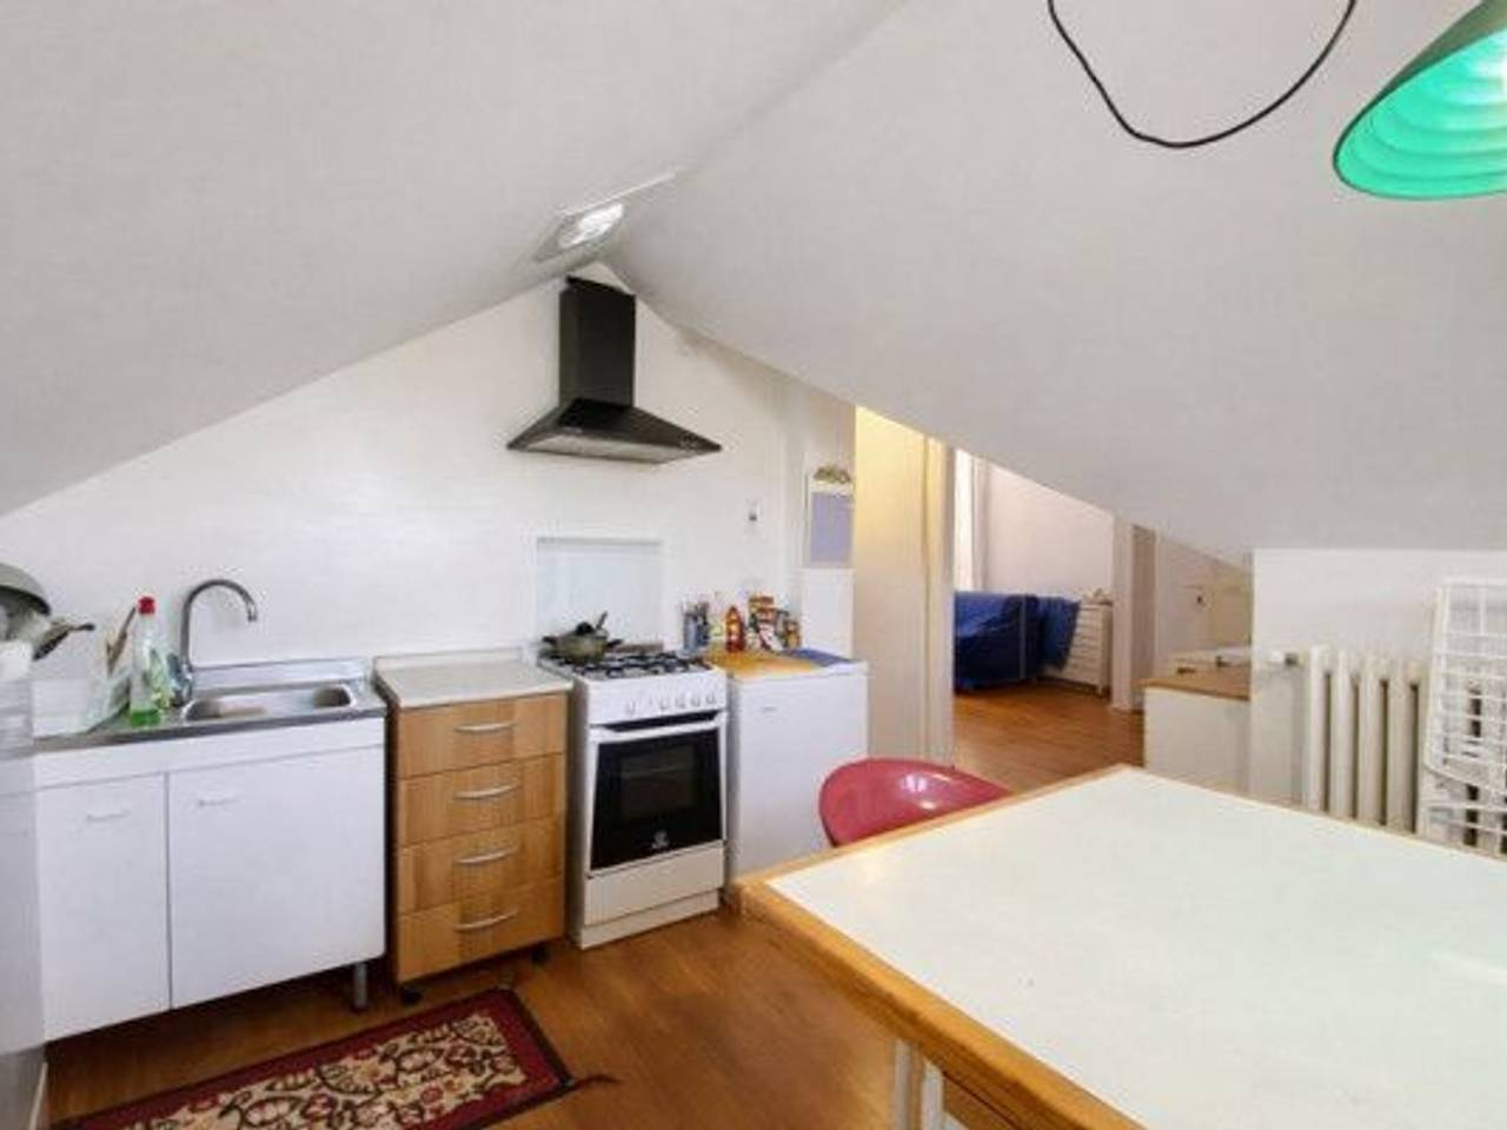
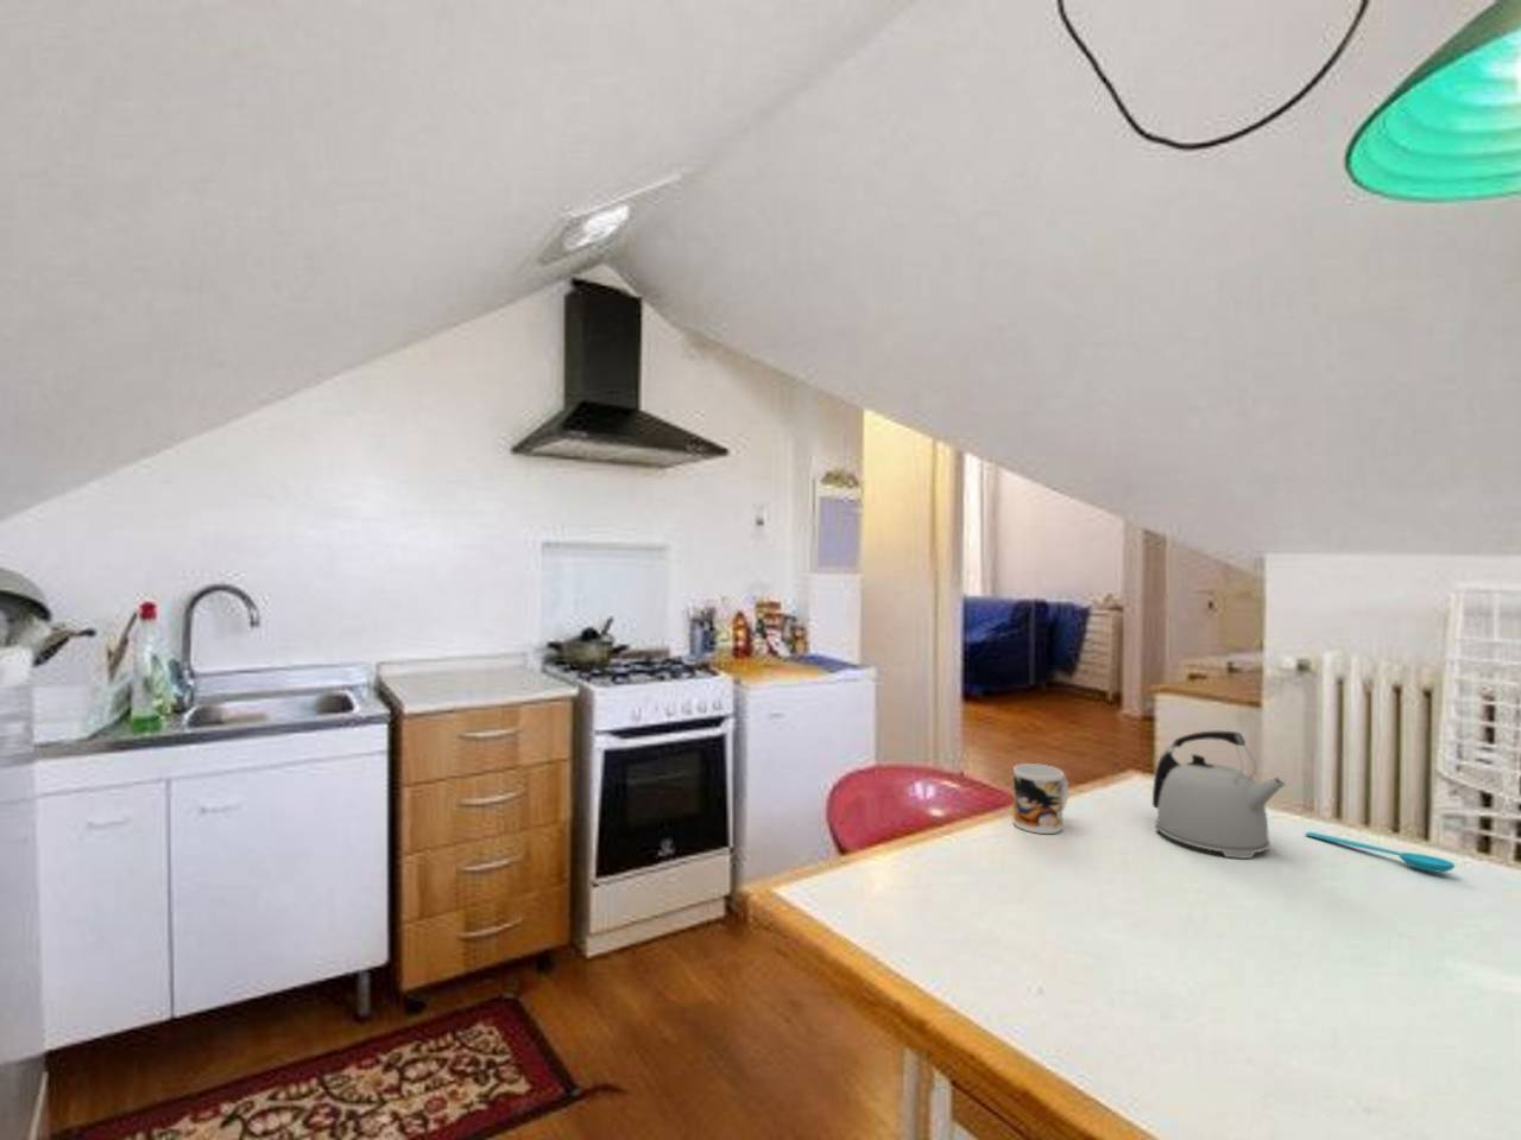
+ kettle (1214, 783)
+ spoon (1375, 848)
+ mug (1043, 795)
